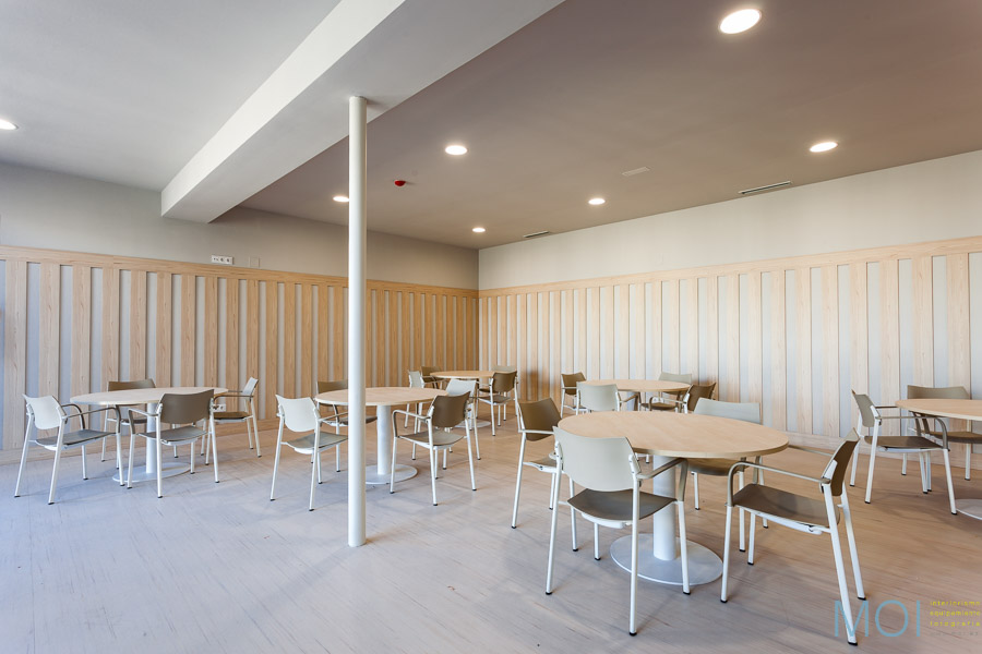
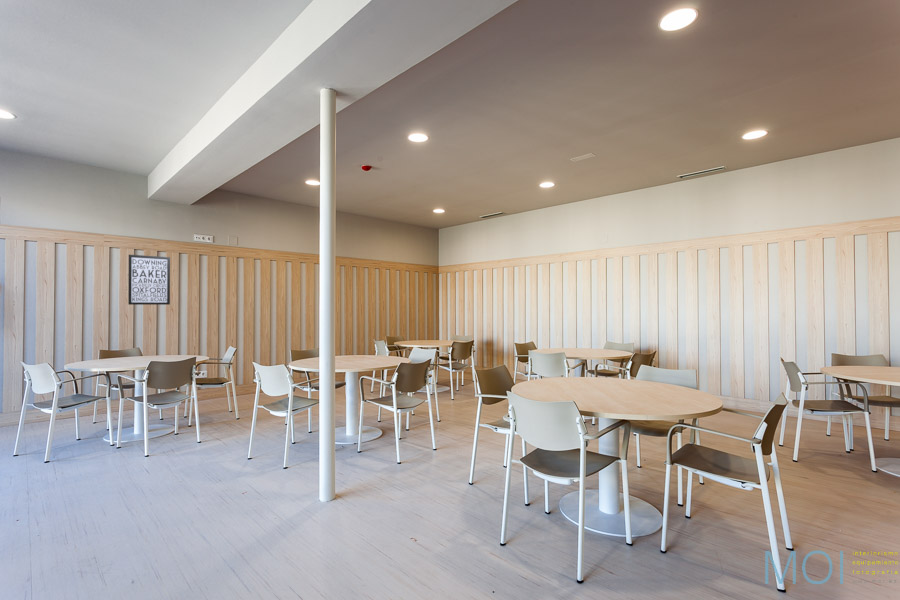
+ wall art (149, 280)
